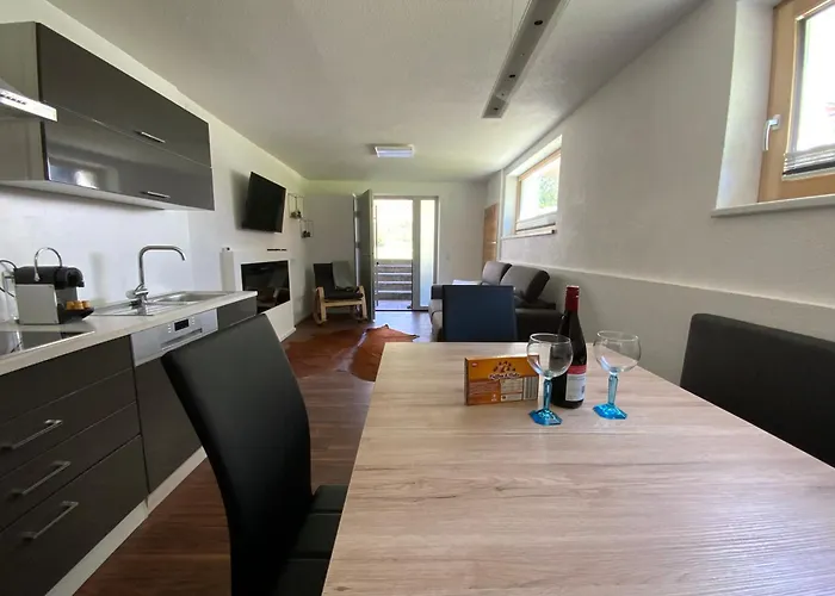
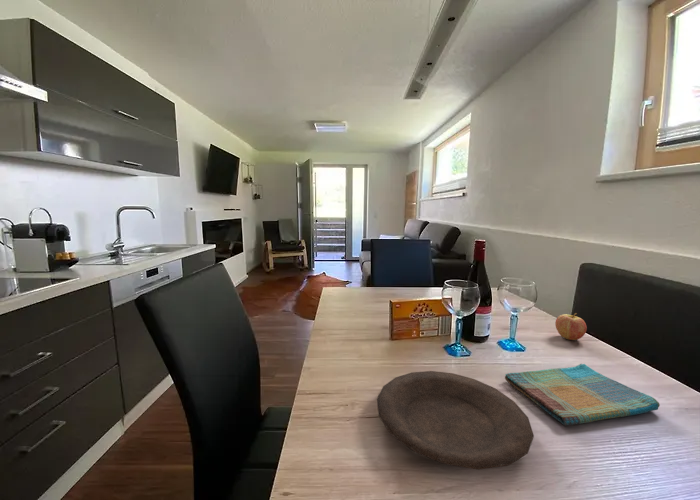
+ fruit (570, 326)
+ plate (448, 414)
+ dish towel (576, 389)
